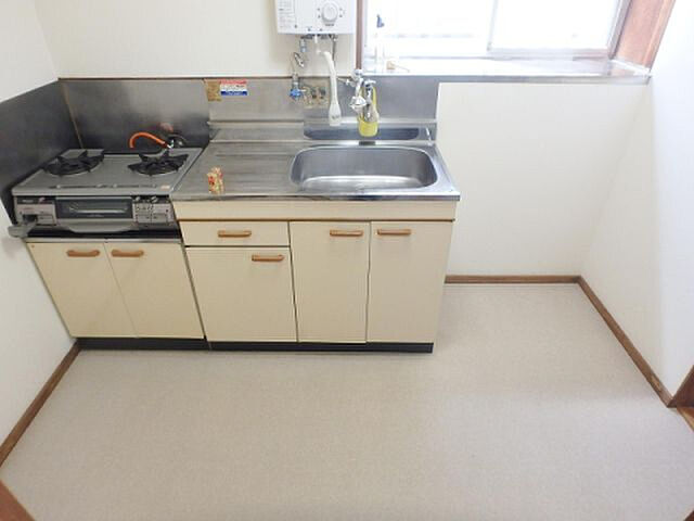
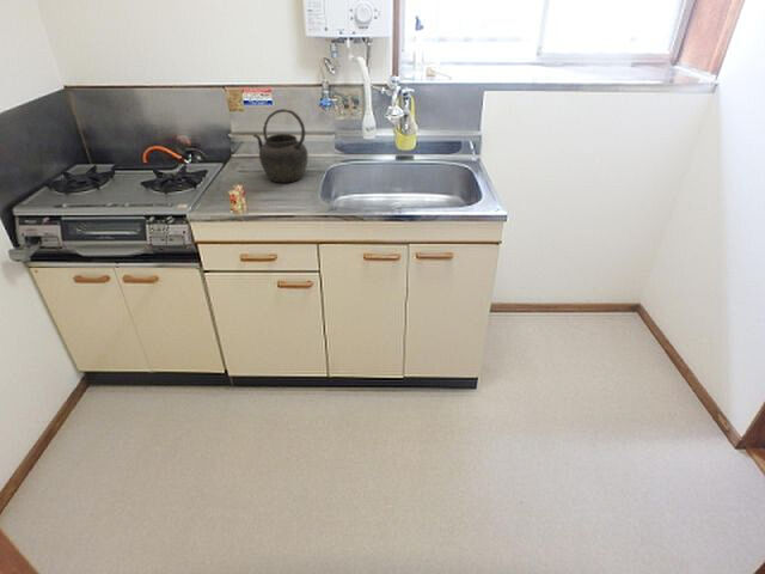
+ kettle (279, 144)
